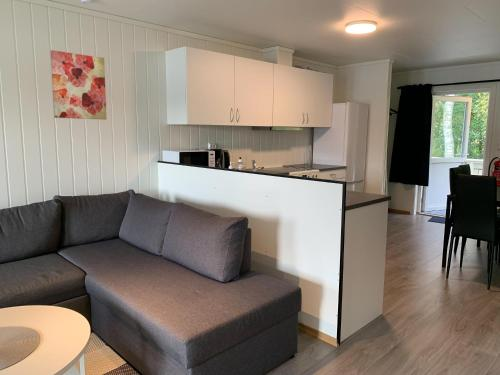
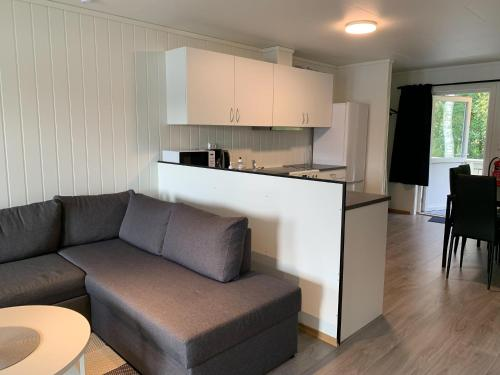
- wall art (80, 86)
